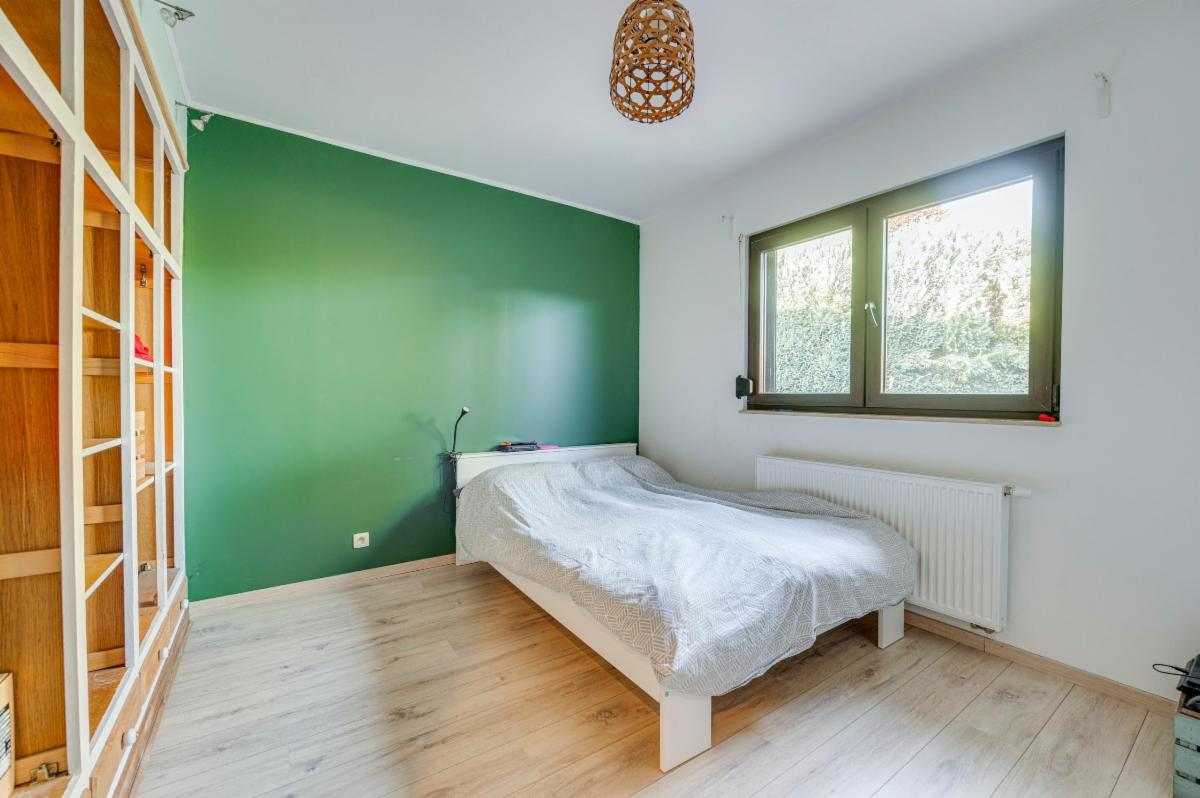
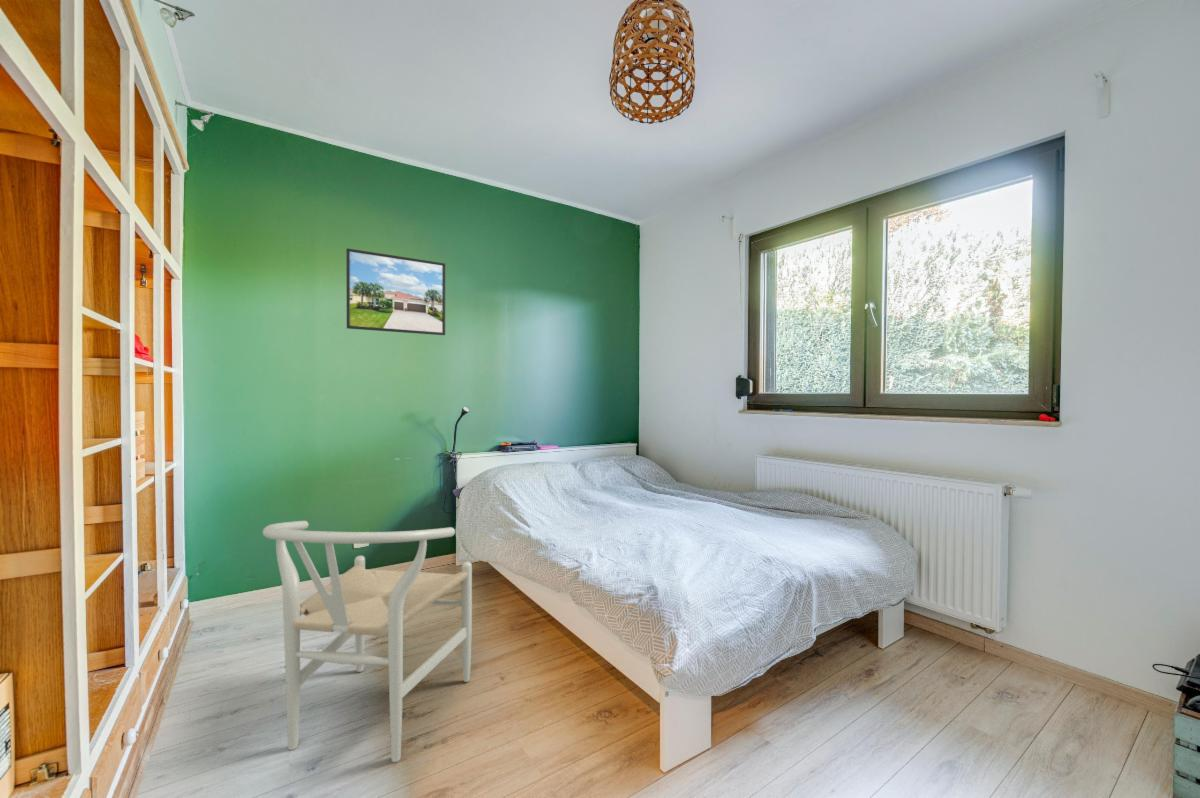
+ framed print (398, 294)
+ chair (370, 615)
